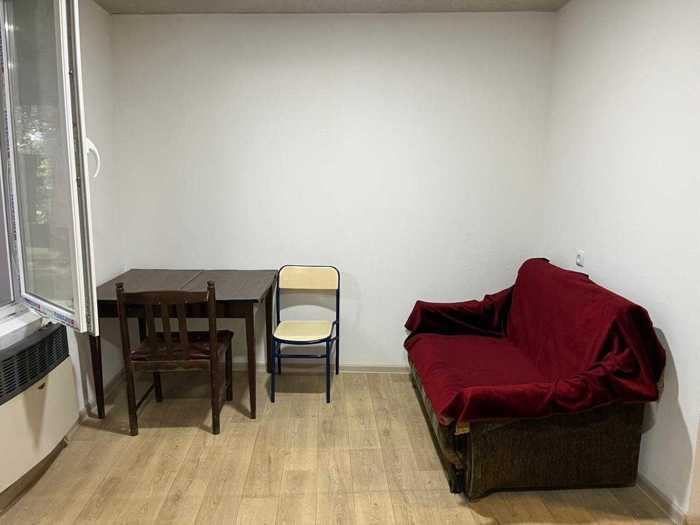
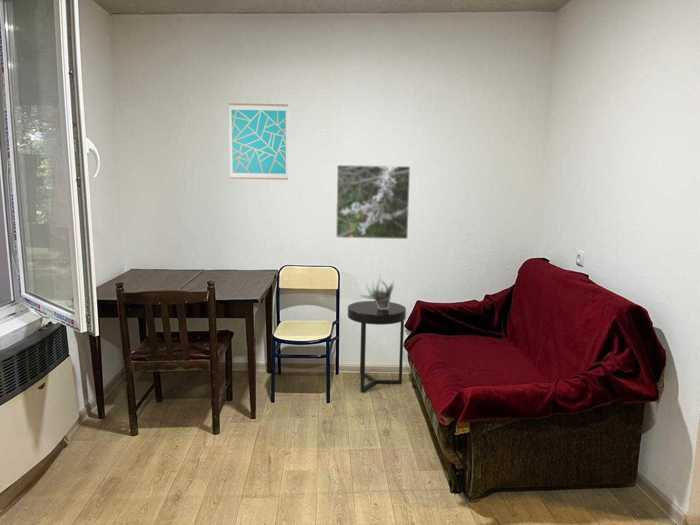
+ wall art (258, 141)
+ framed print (372, 202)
+ side table (365, 344)
+ succulent plant (377, 291)
